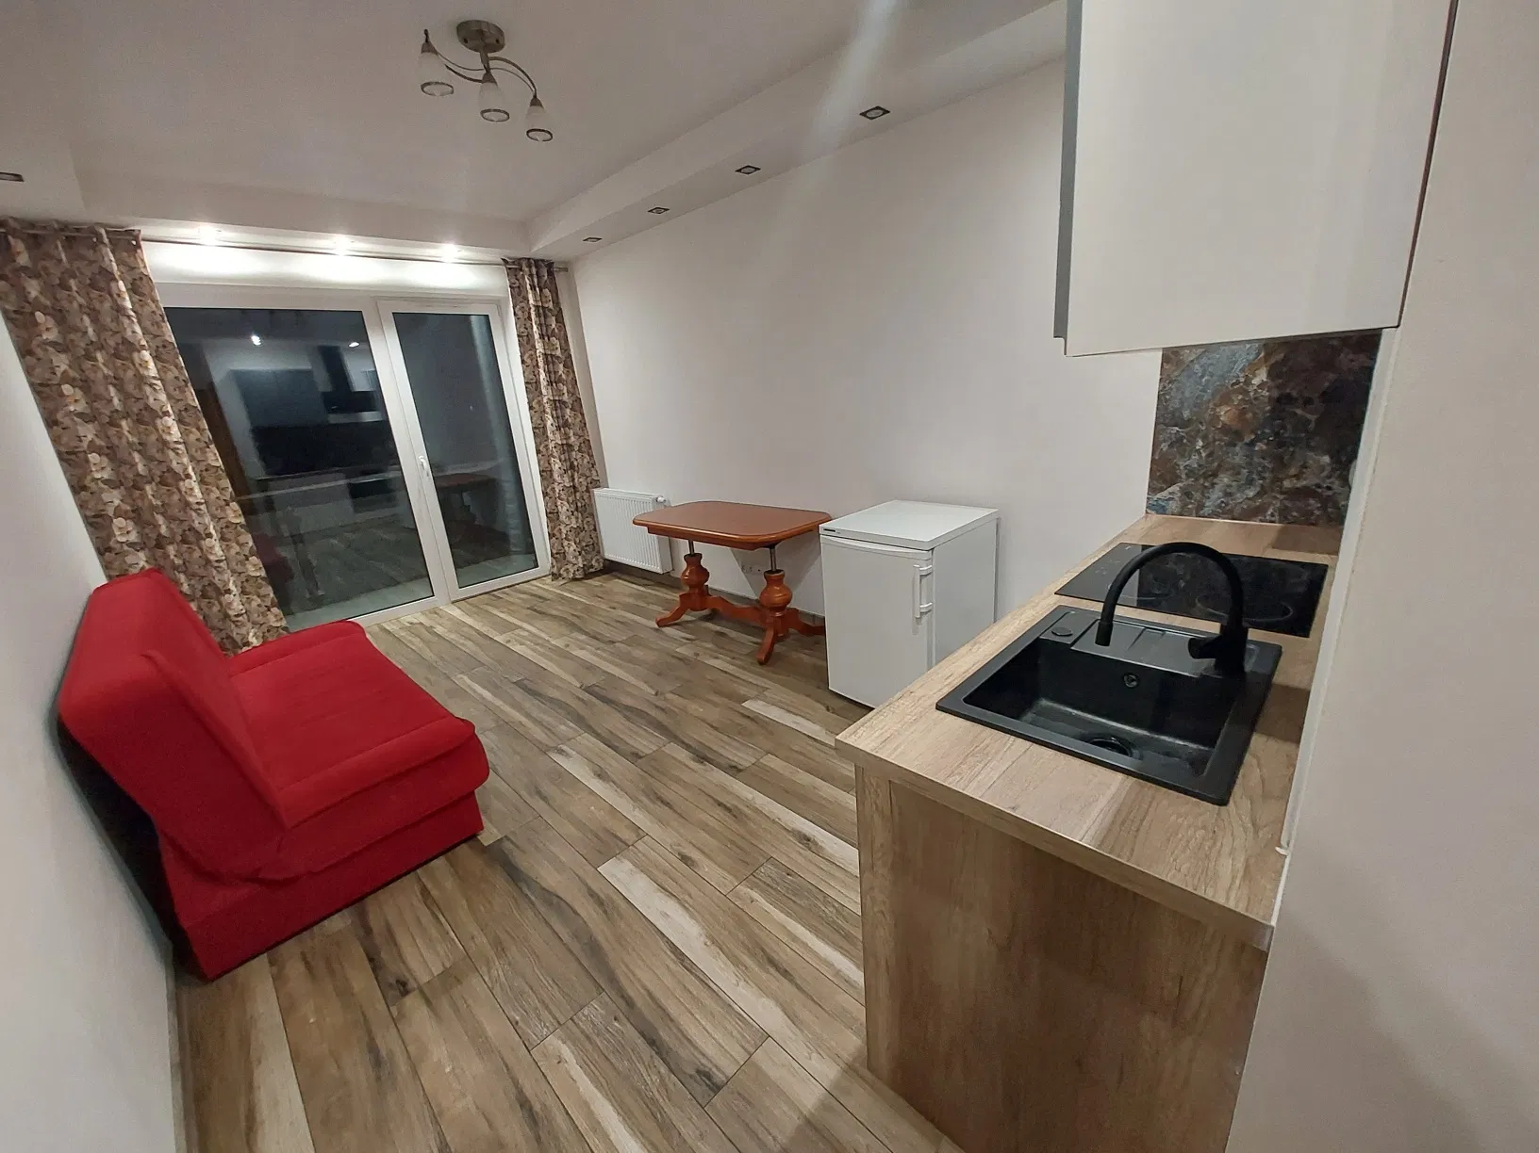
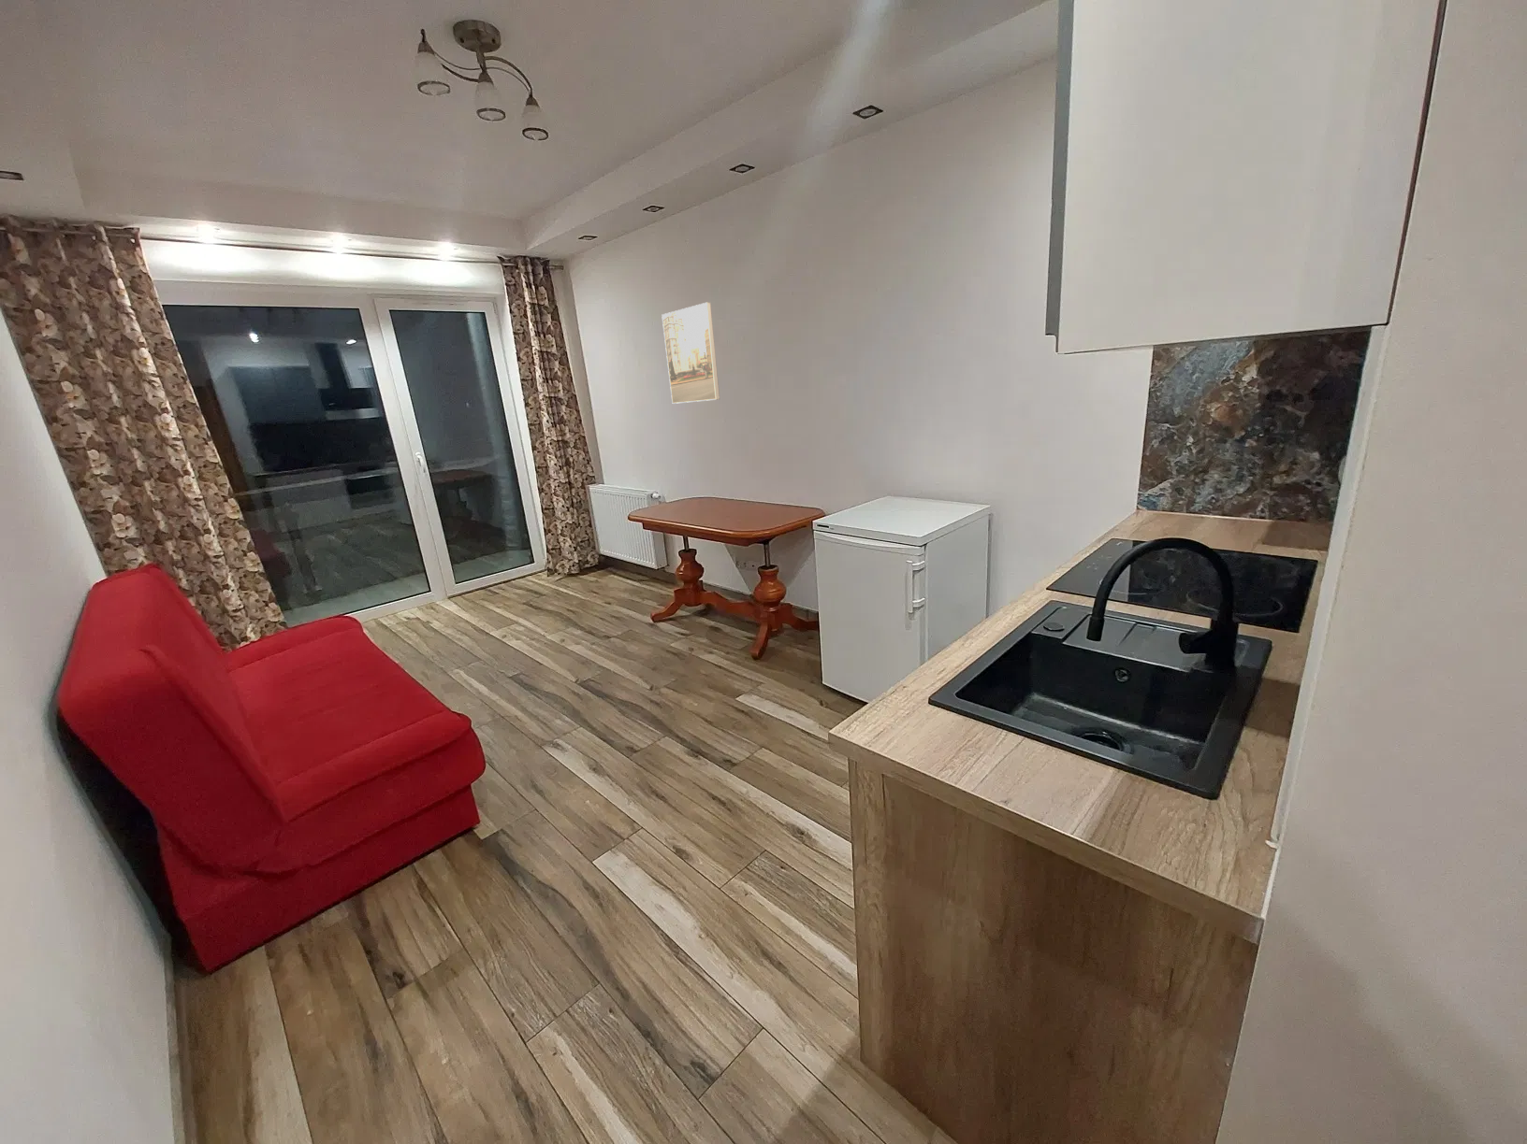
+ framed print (690, 356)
